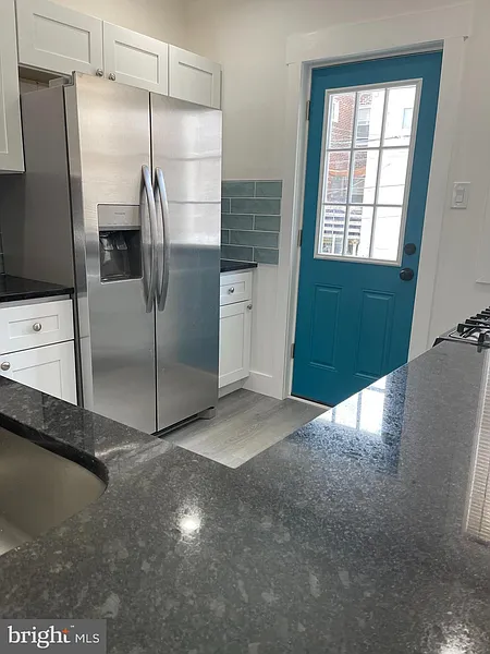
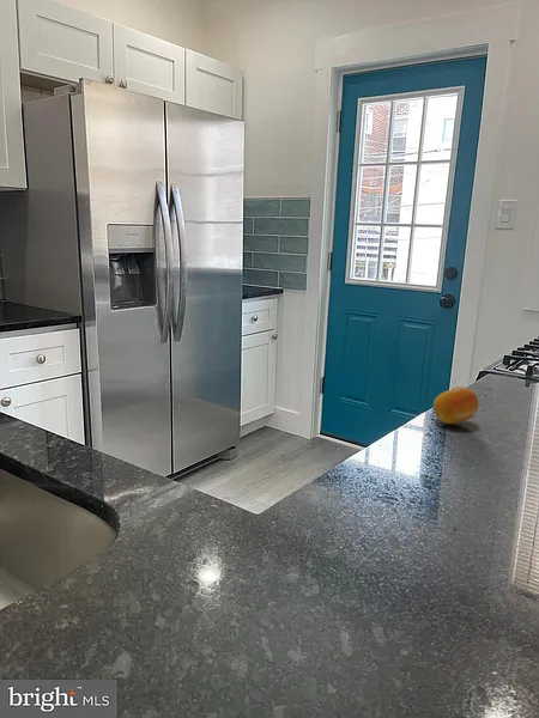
+ fruit (455, 404)
